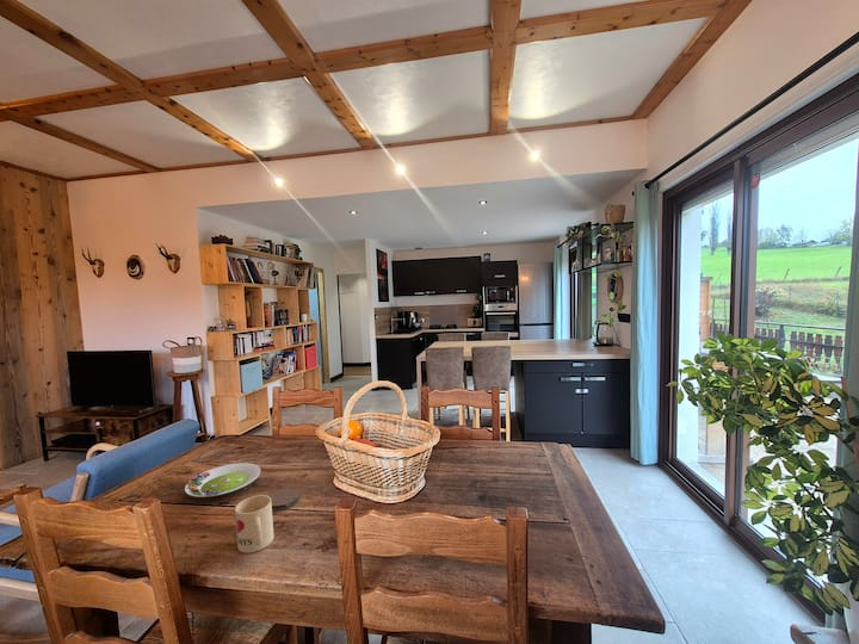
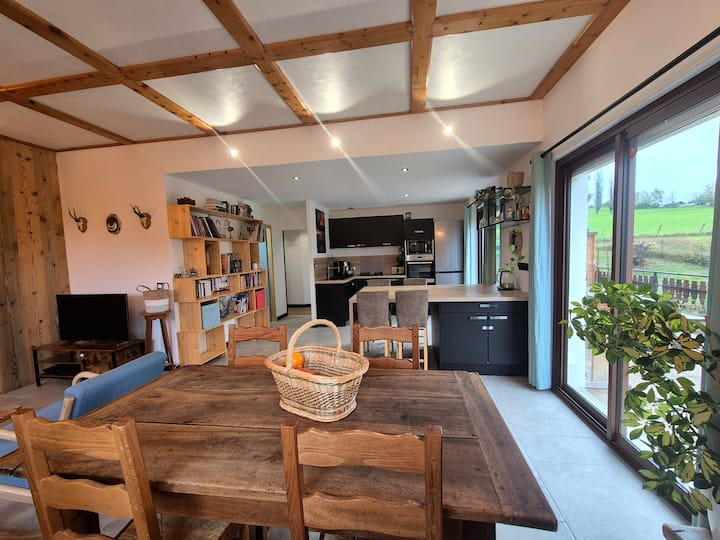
- salad plate (224, 479)
- mug (255, 526)
- coaster (283, 499)
